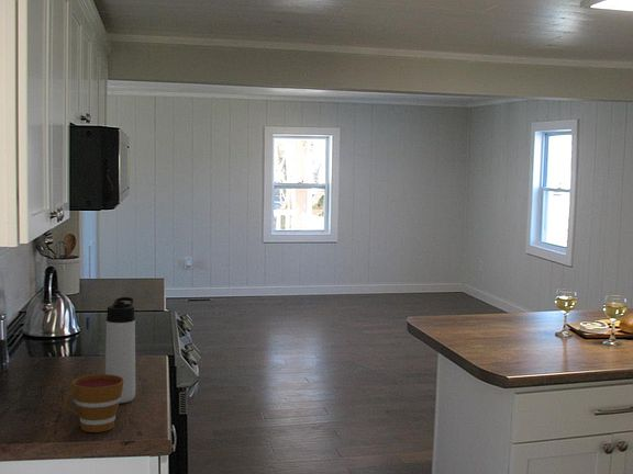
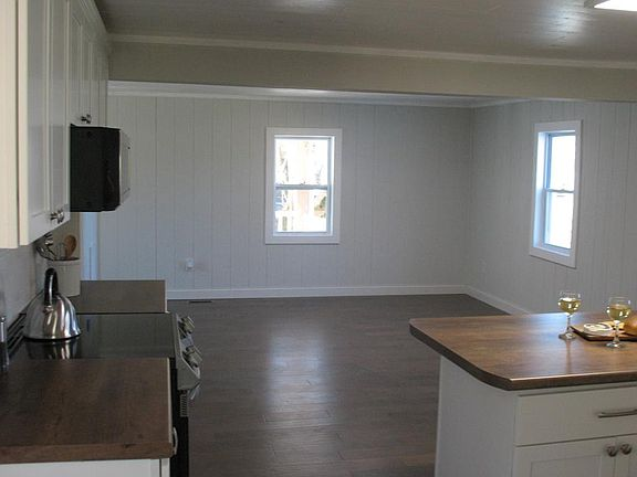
- thermos bottle (121, 349)
- cup (93, 405)
